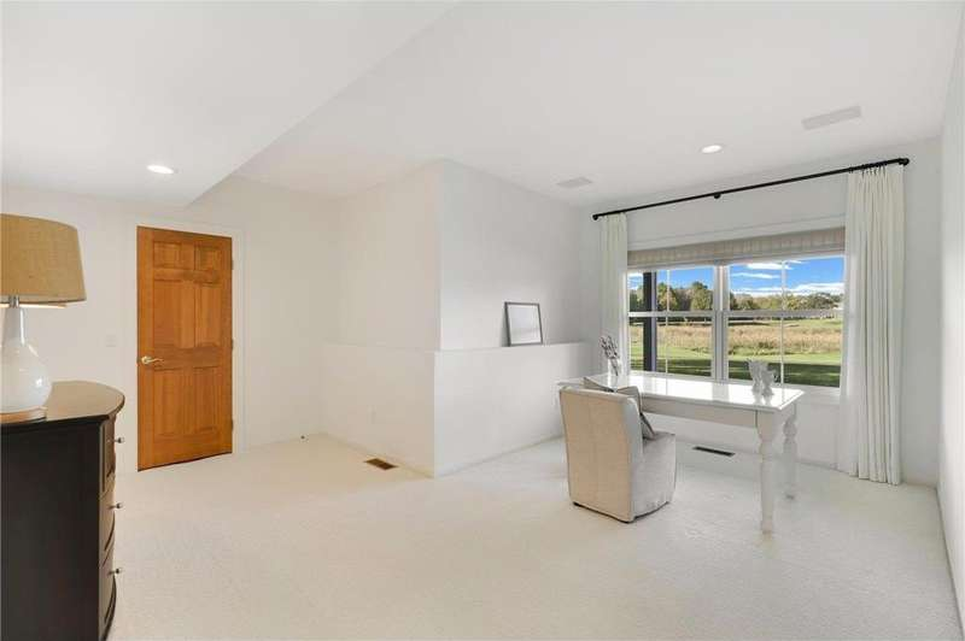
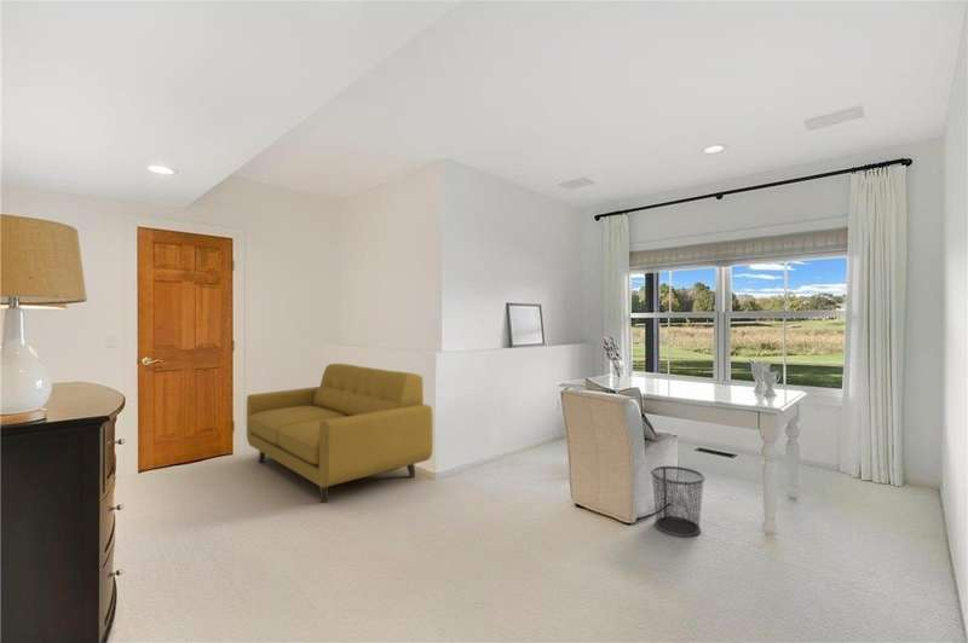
+ sofa (332, 419)
+ waste bin (676, 500)
